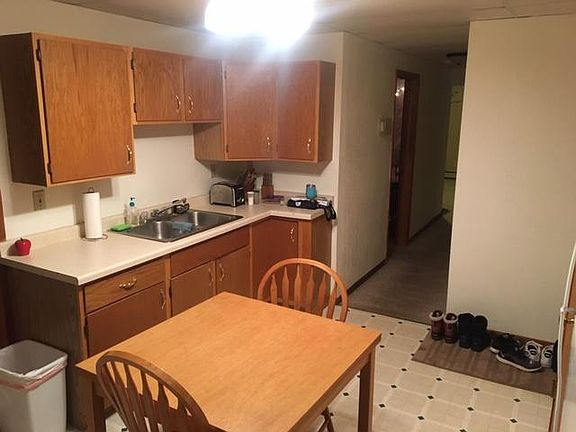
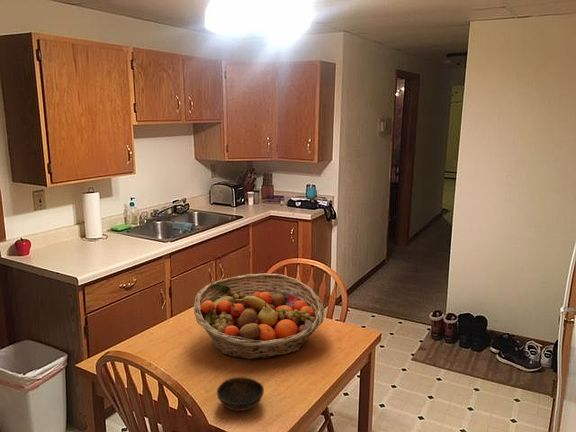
+ bowl (240, 396)
+ fruit basket (259, 314)
